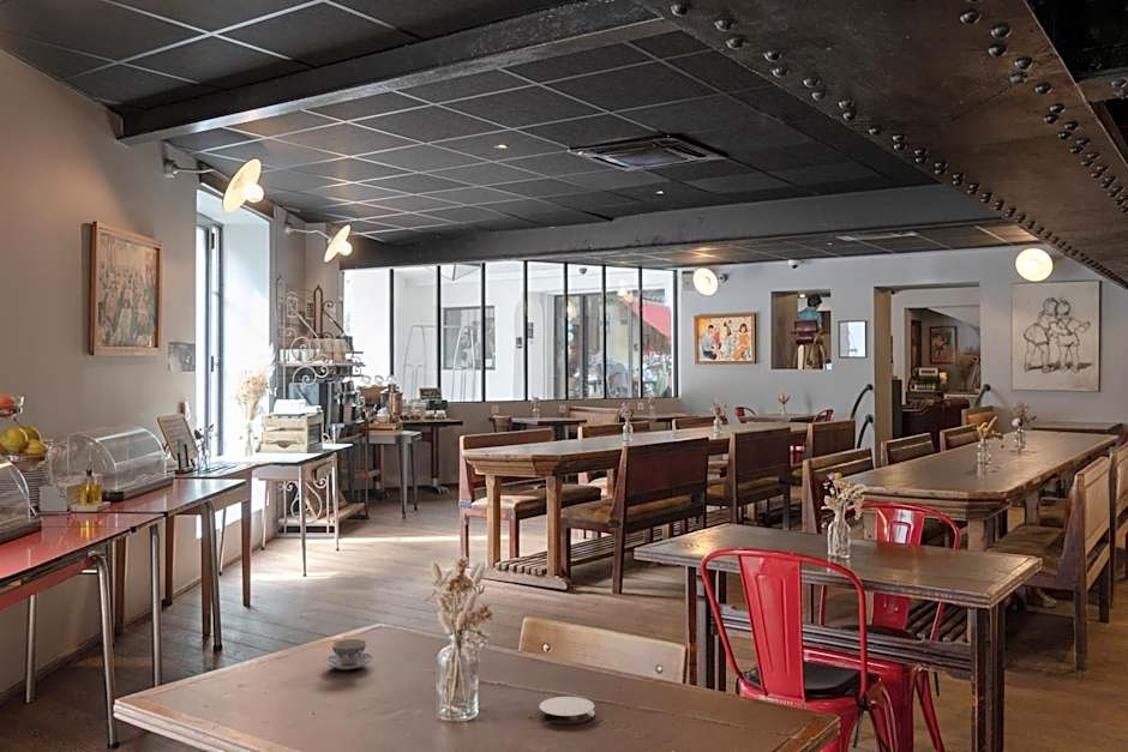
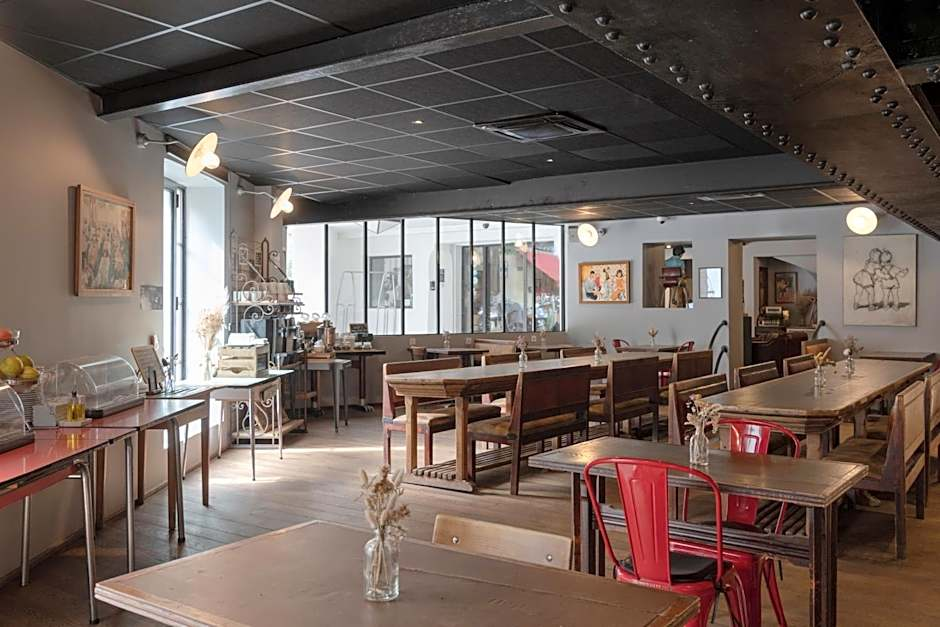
- coaster (566, 709)
- chinaware (349, 655)
